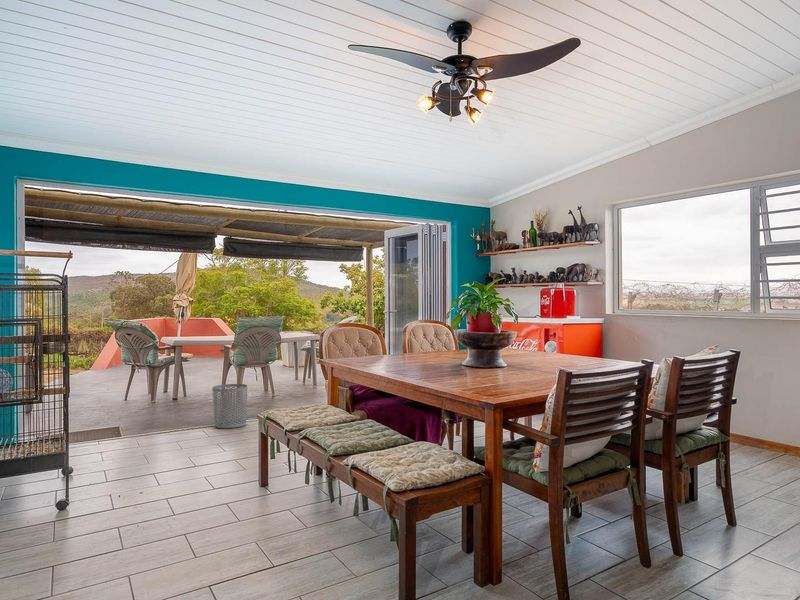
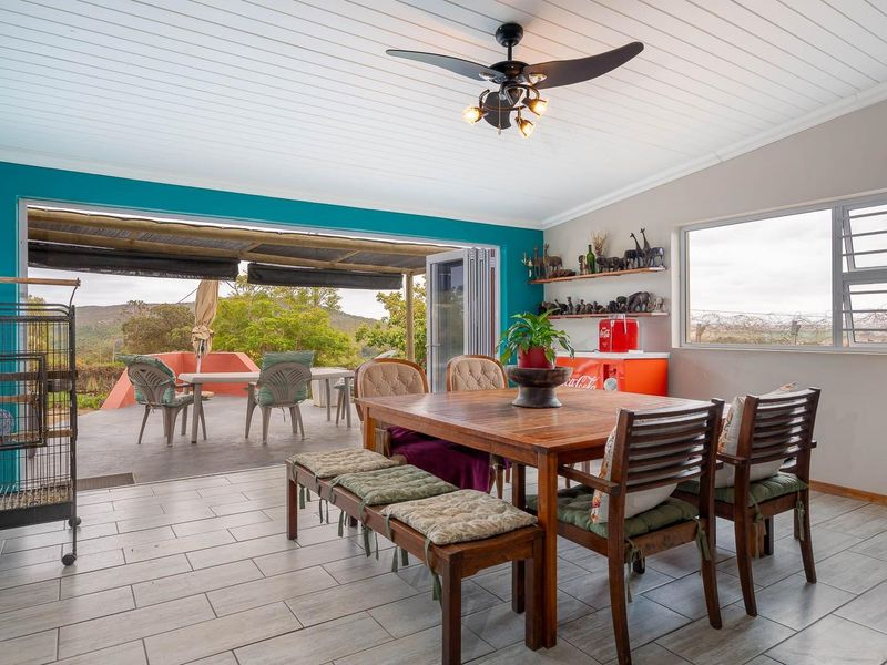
- waste bin (230, 405)
